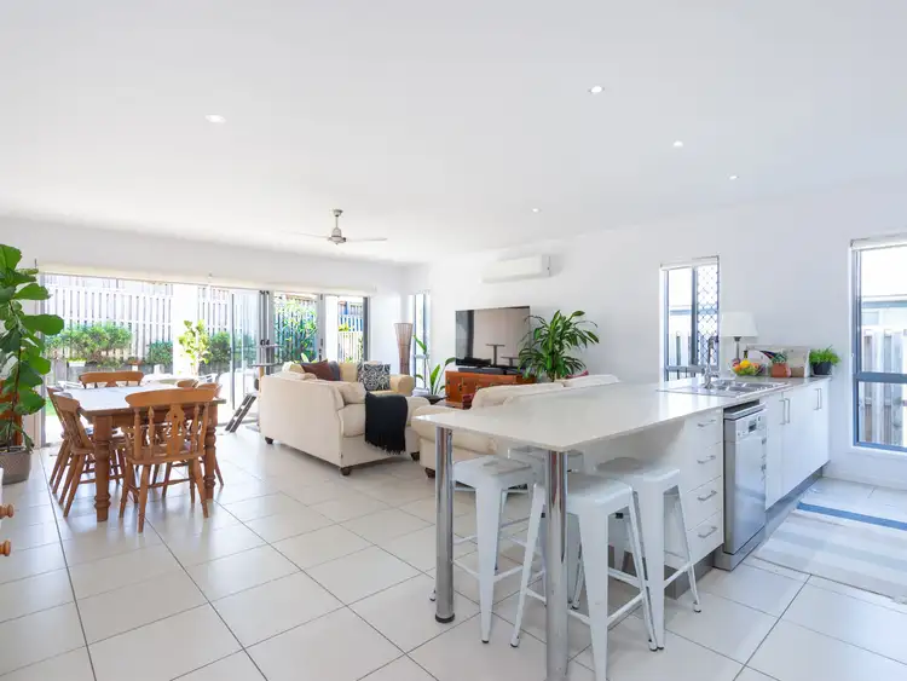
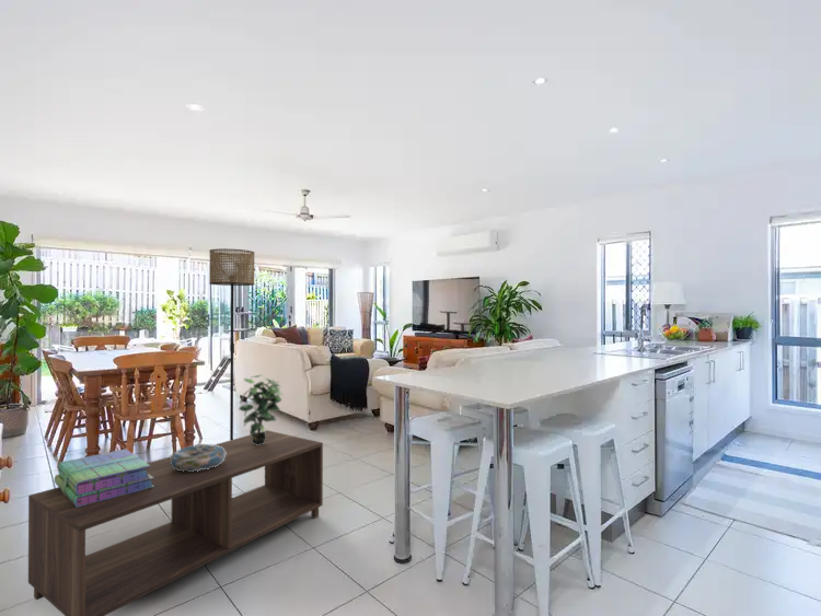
+ stack of books (103, 474)
+ coffee table (199, 507)
+ floor lamp (231, 359)
+ potted plant (262, 409)
+ decorative bowl (198, 456)
